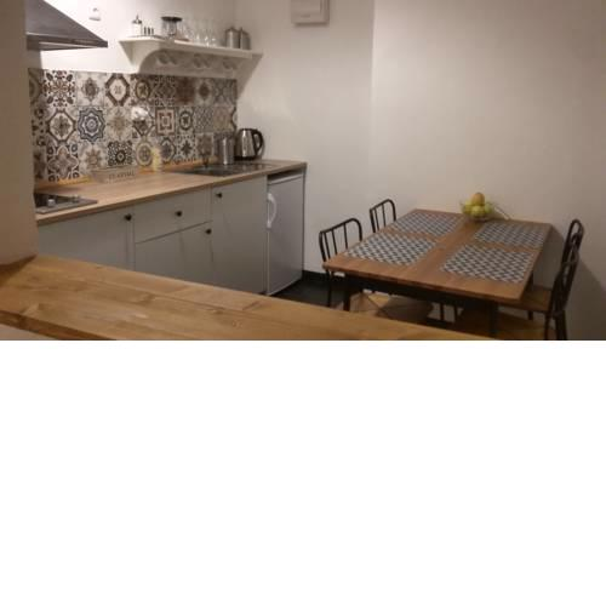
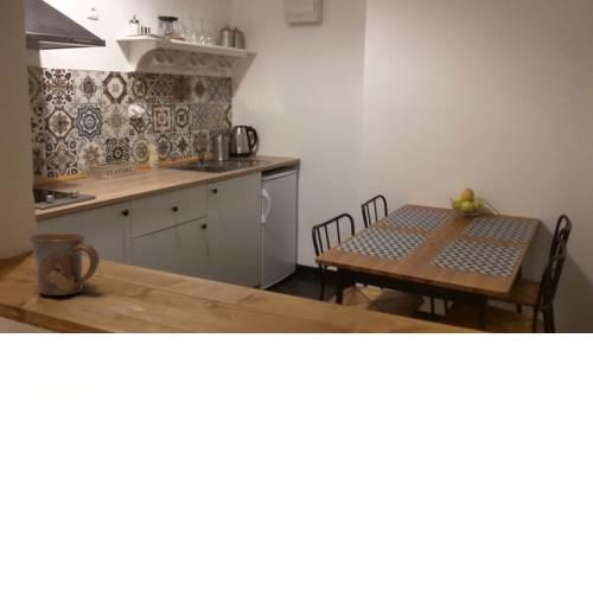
+ mug (66, 264)
